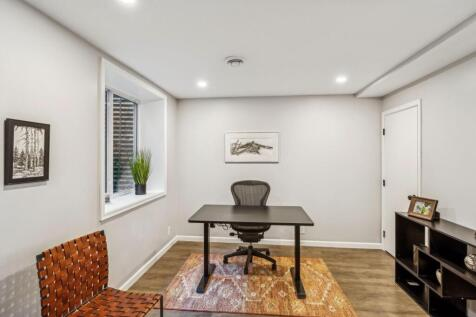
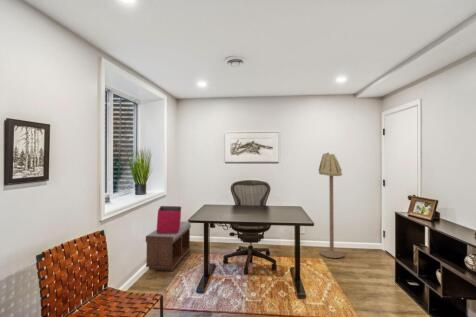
+ floor lamp (330, 202)
+ bench (170, 243)
+ storage bin (169, 219)
